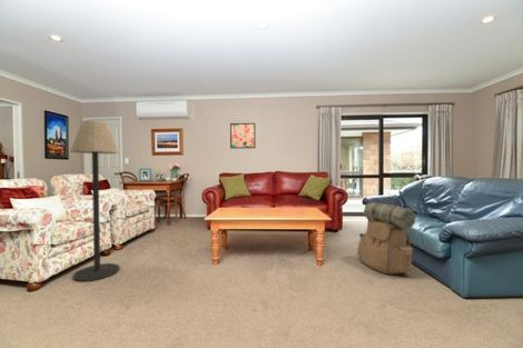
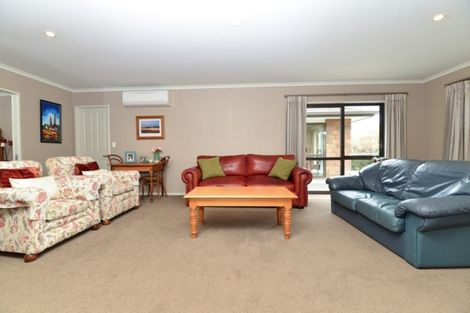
- floor lamp (96, 198)
- wall art (243, 136)
- backpack (387, 235)
